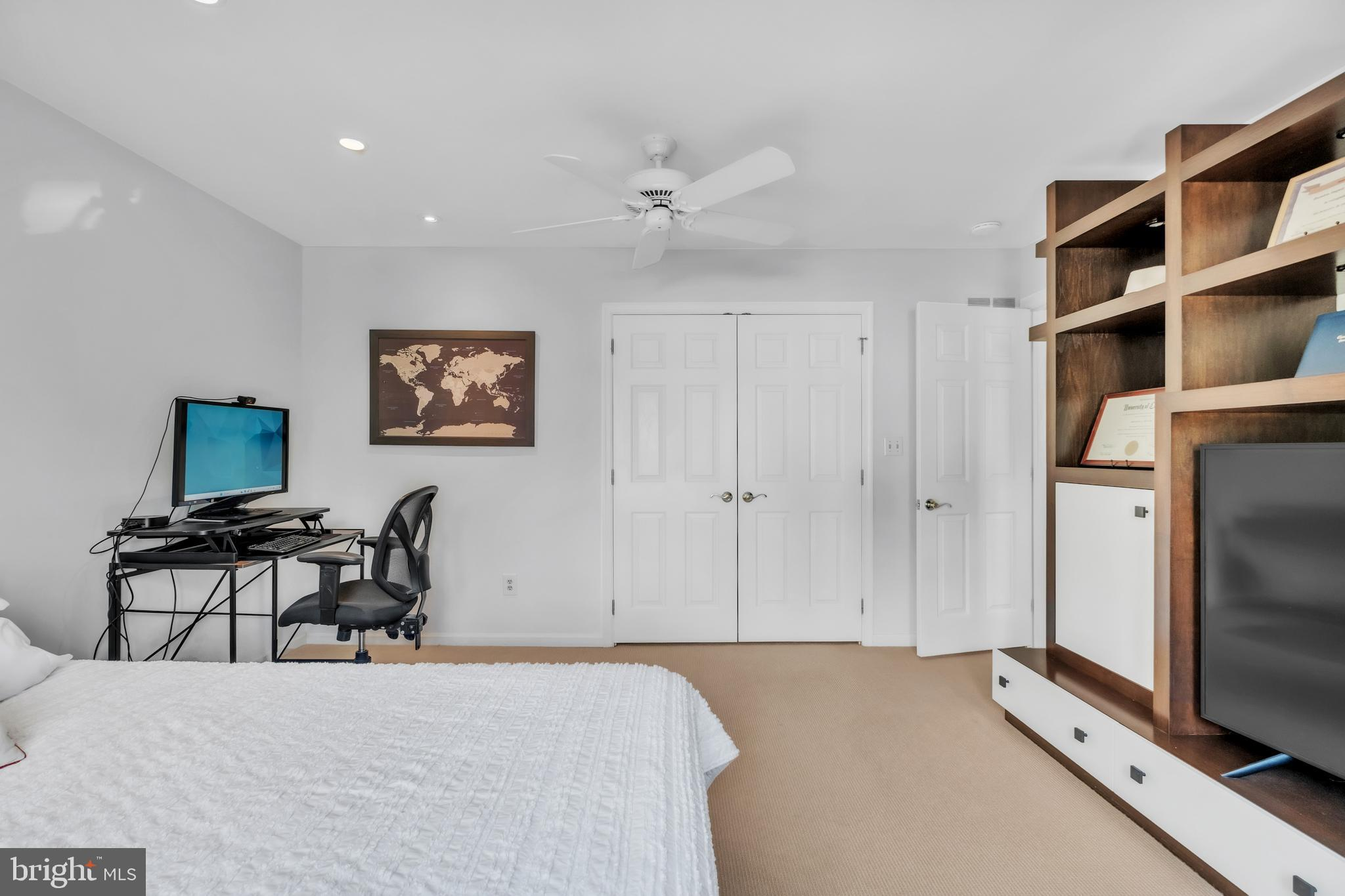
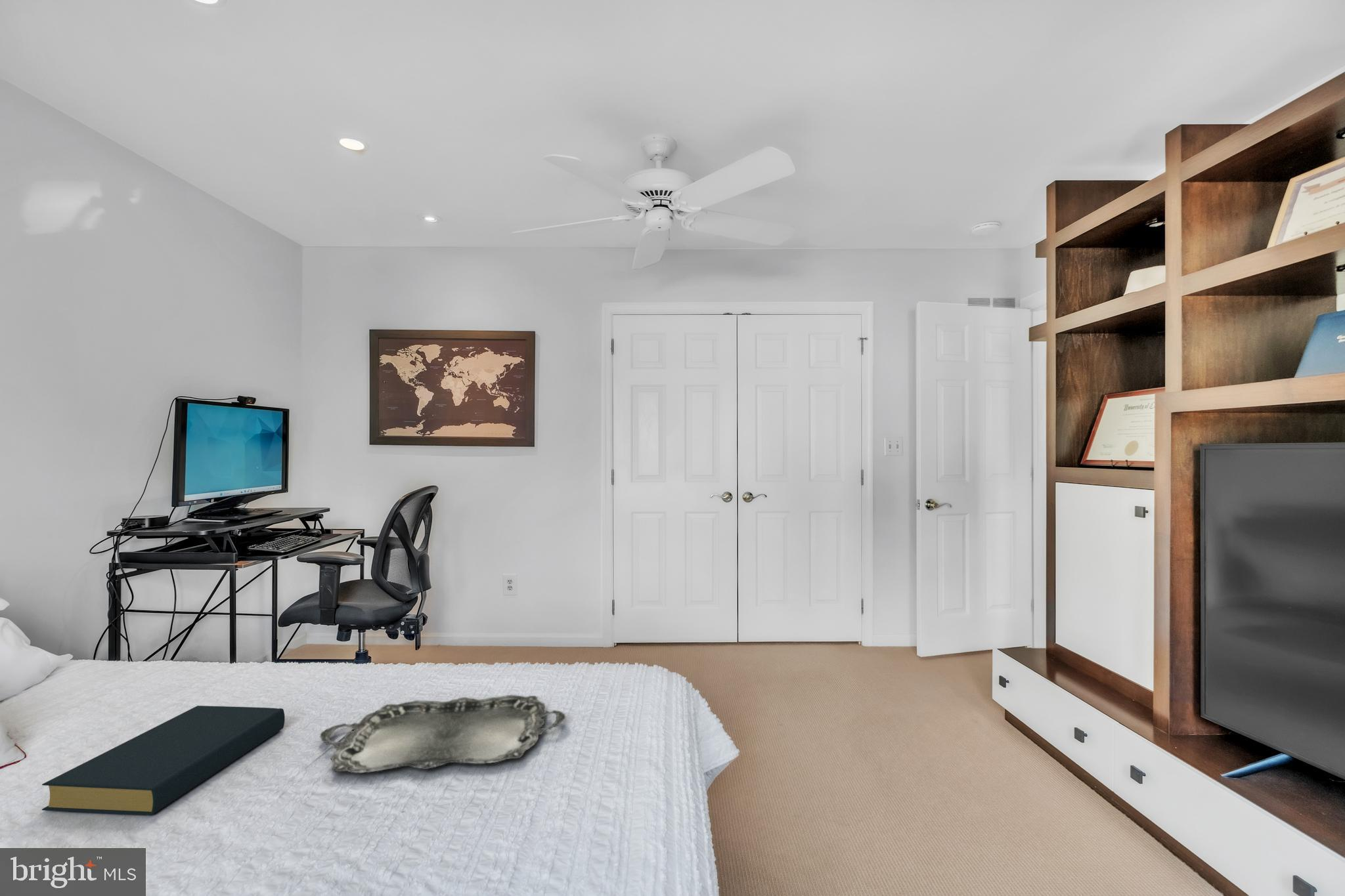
+ serving tray (447, 729)
+ hardback book (179, 752)
